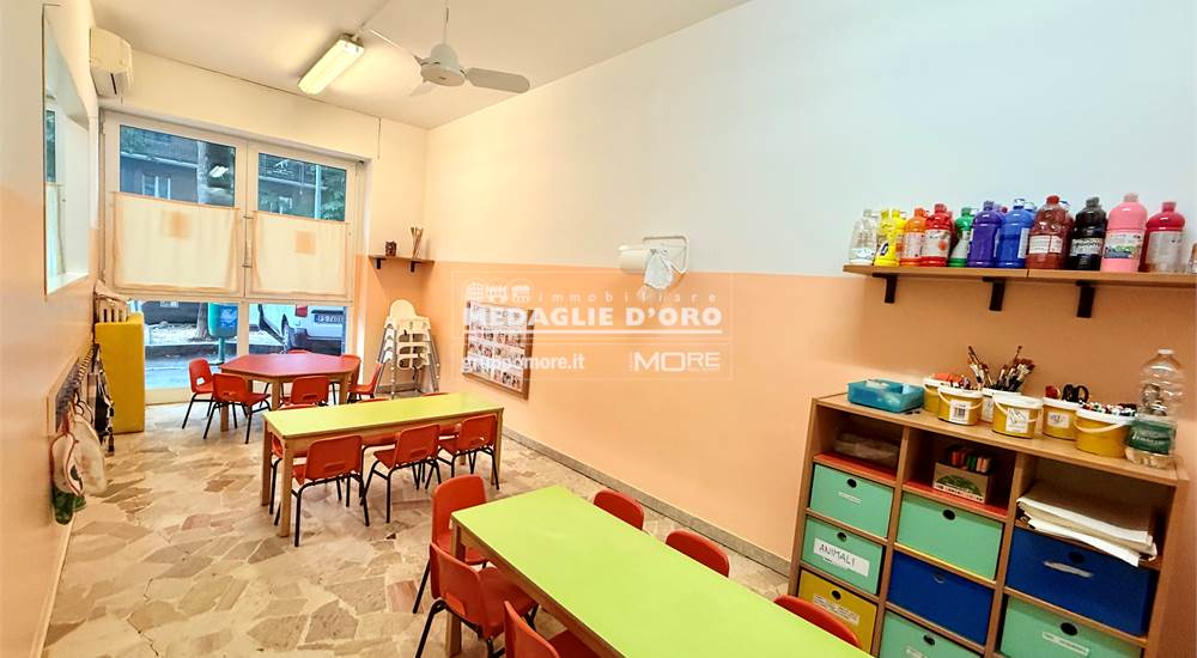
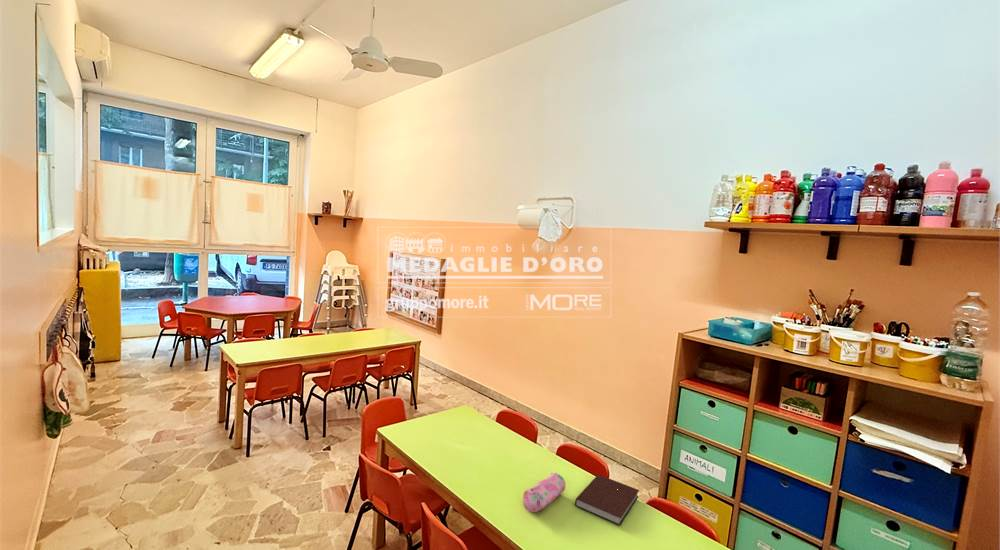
+ notebook (607, 497)
+ pencil case (544, 491)
